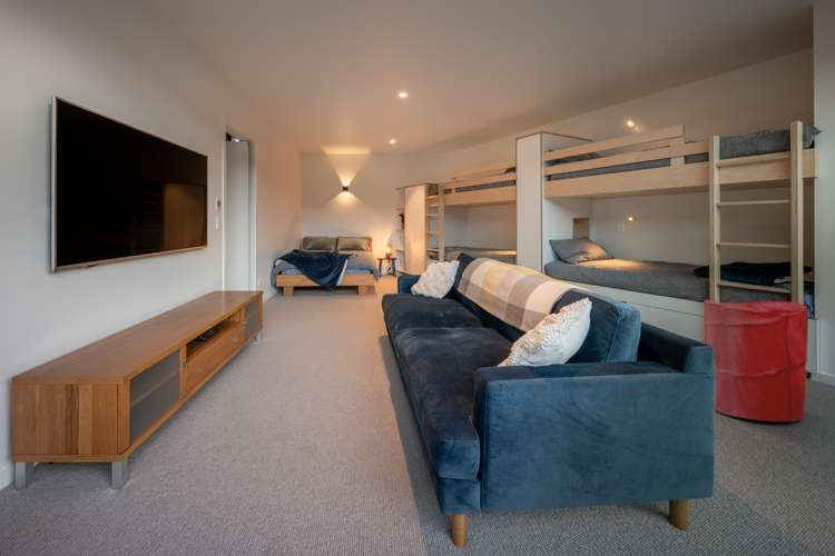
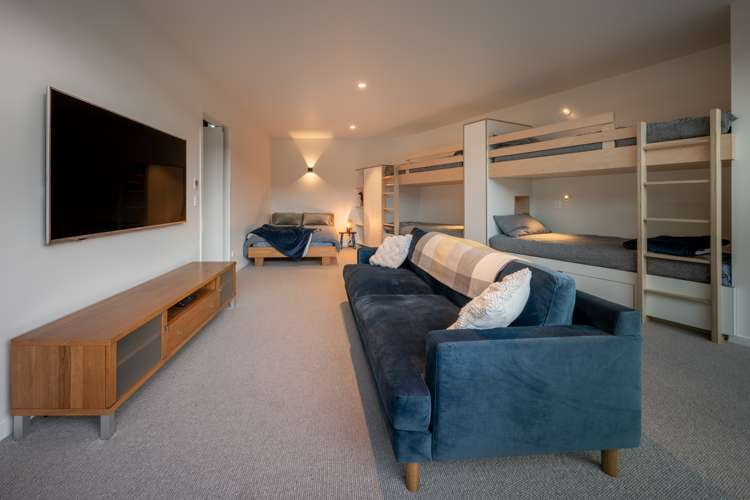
- laundry hamper (753, 355)
